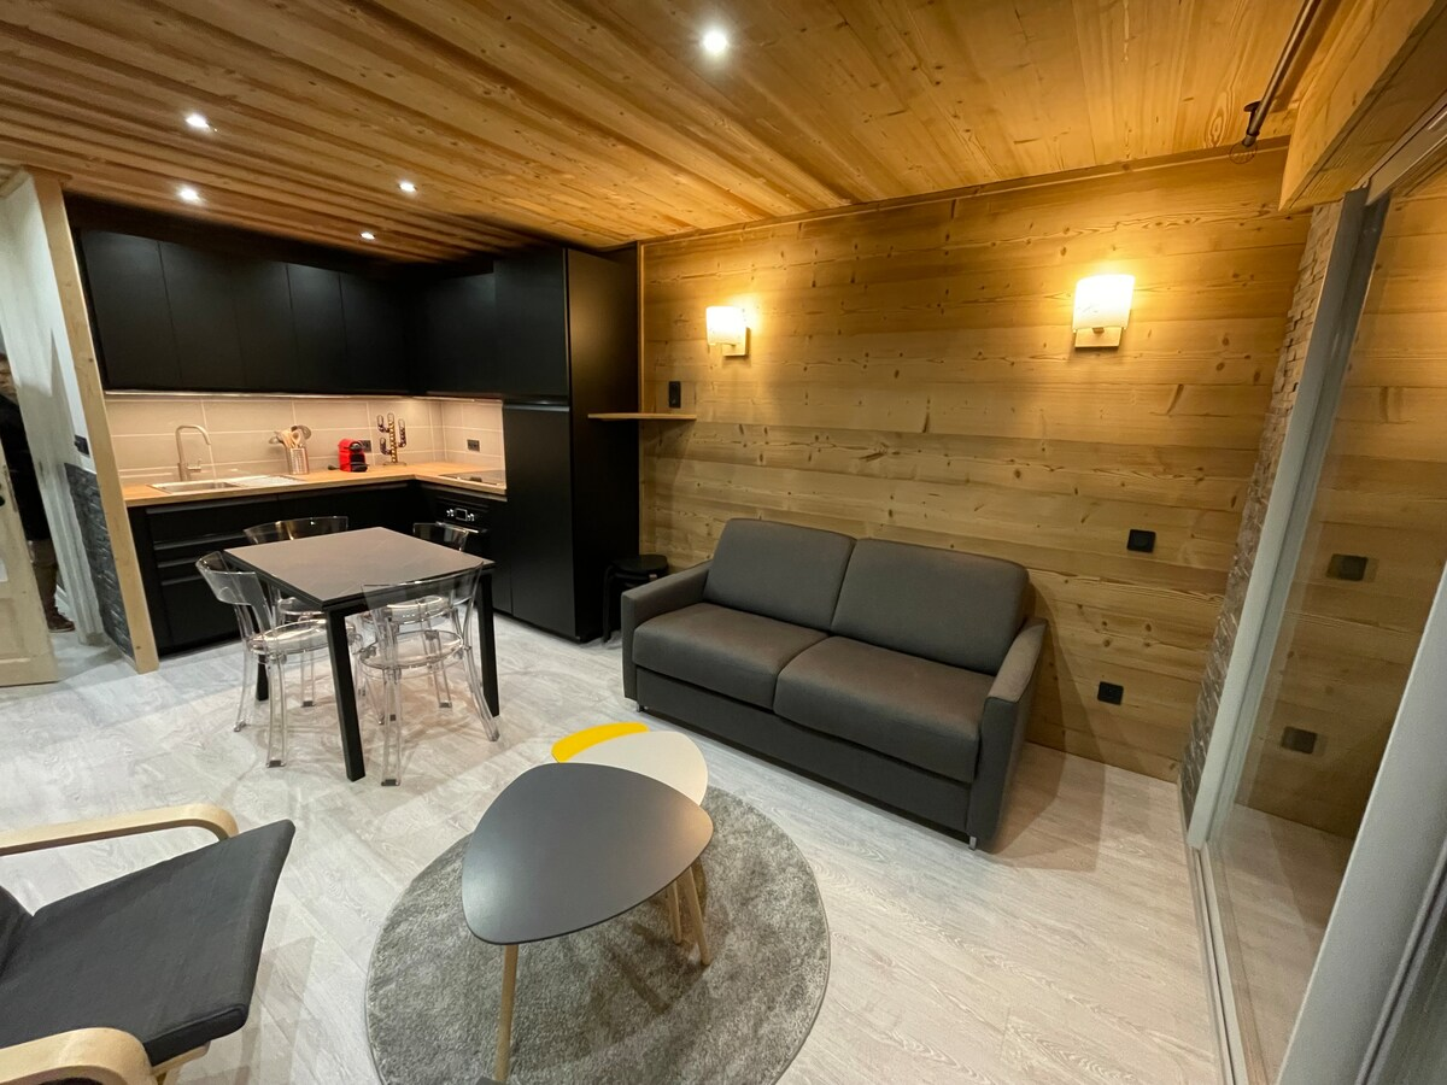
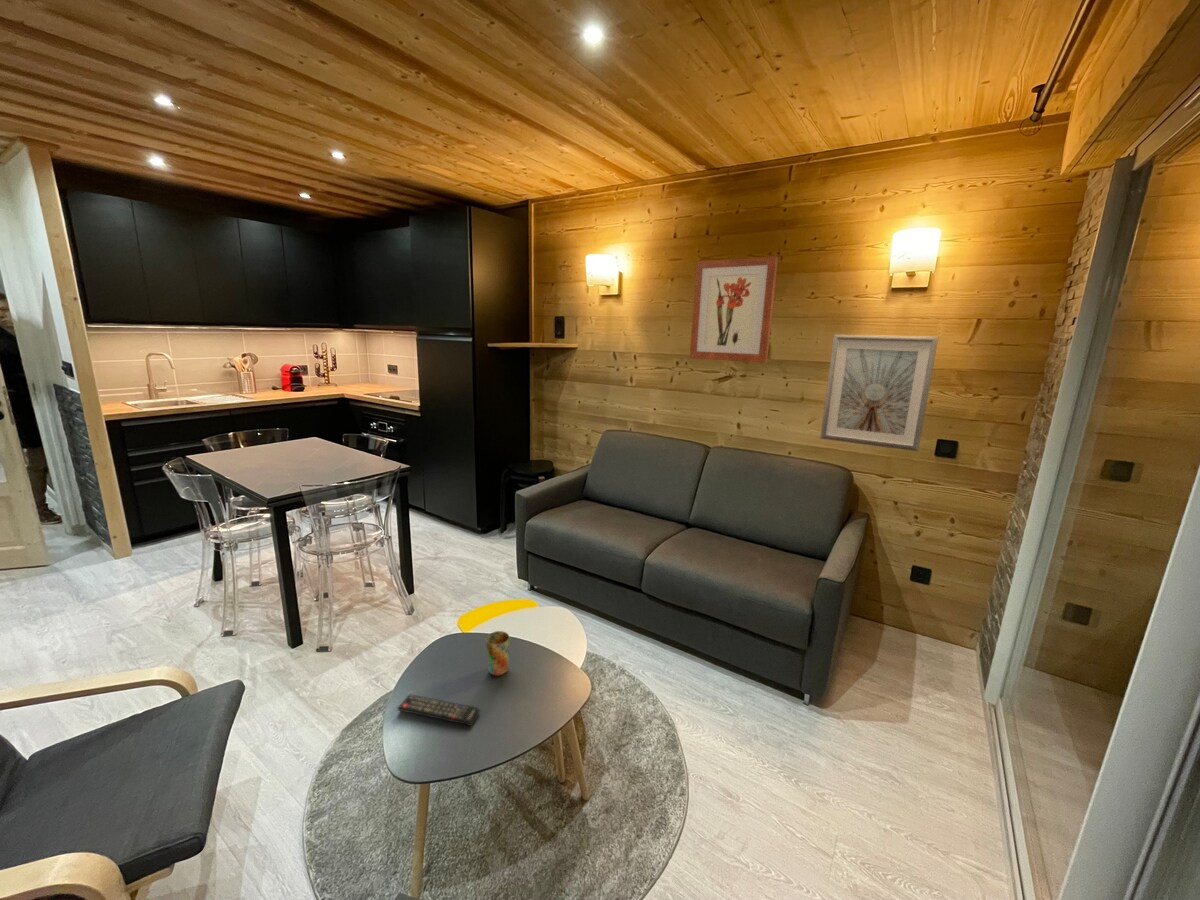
+ wall art (731, 311)
+ cup (498, 654)
+ picture frame (875, 391)
+ remote control (438, 710)
